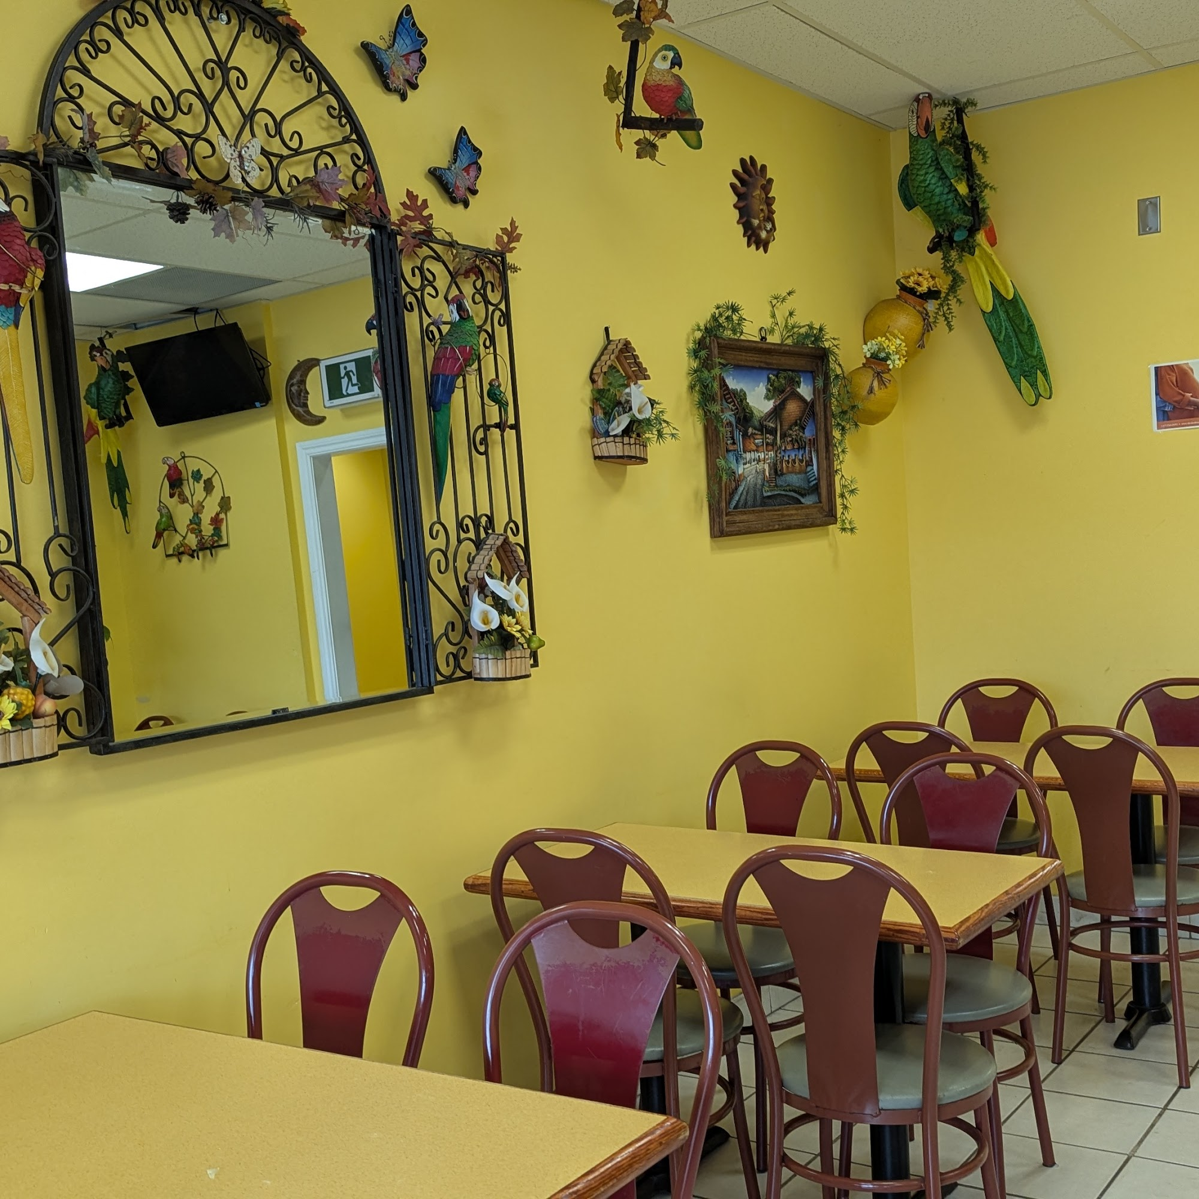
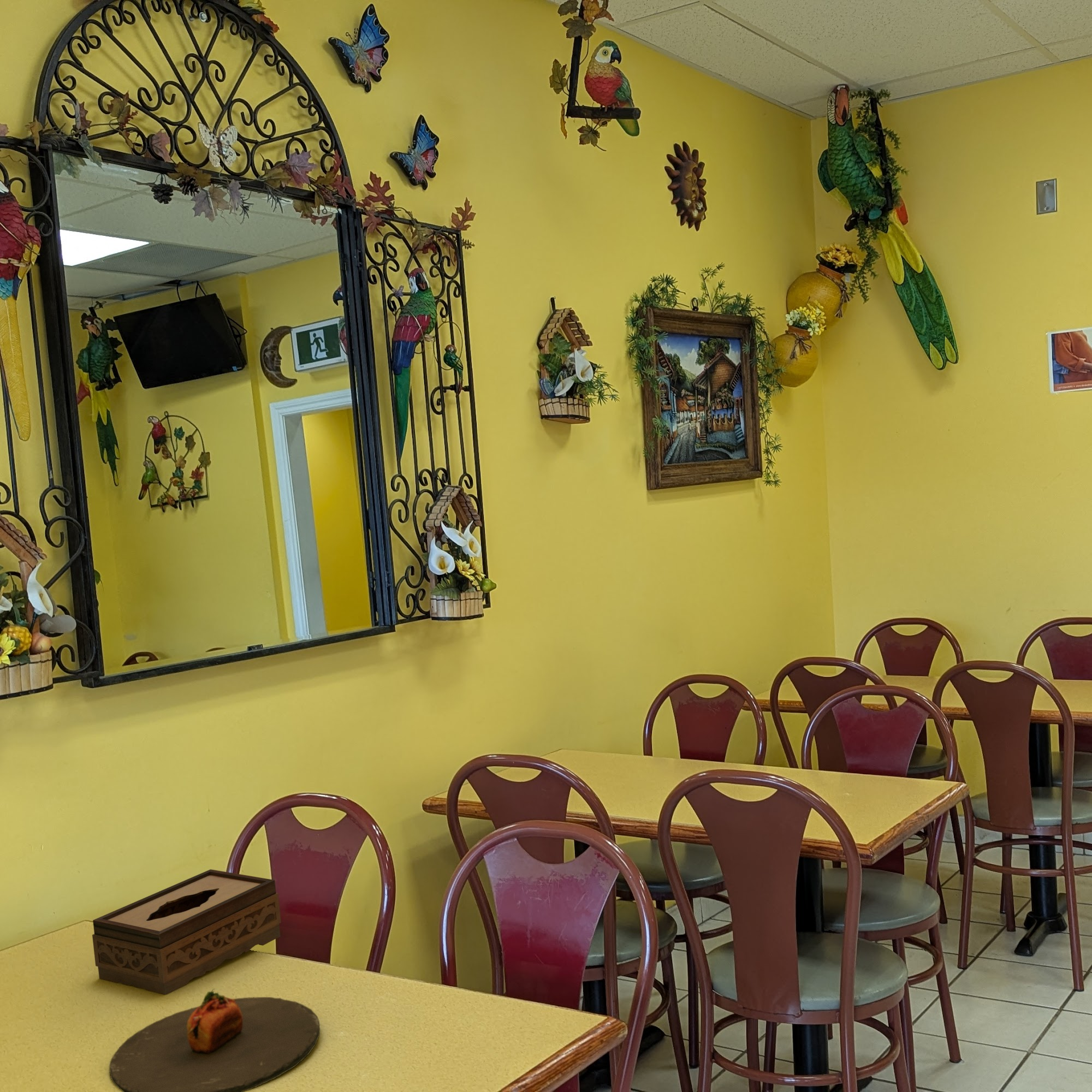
+ tissue box (189, 928)
+ plate (214, 1020)
